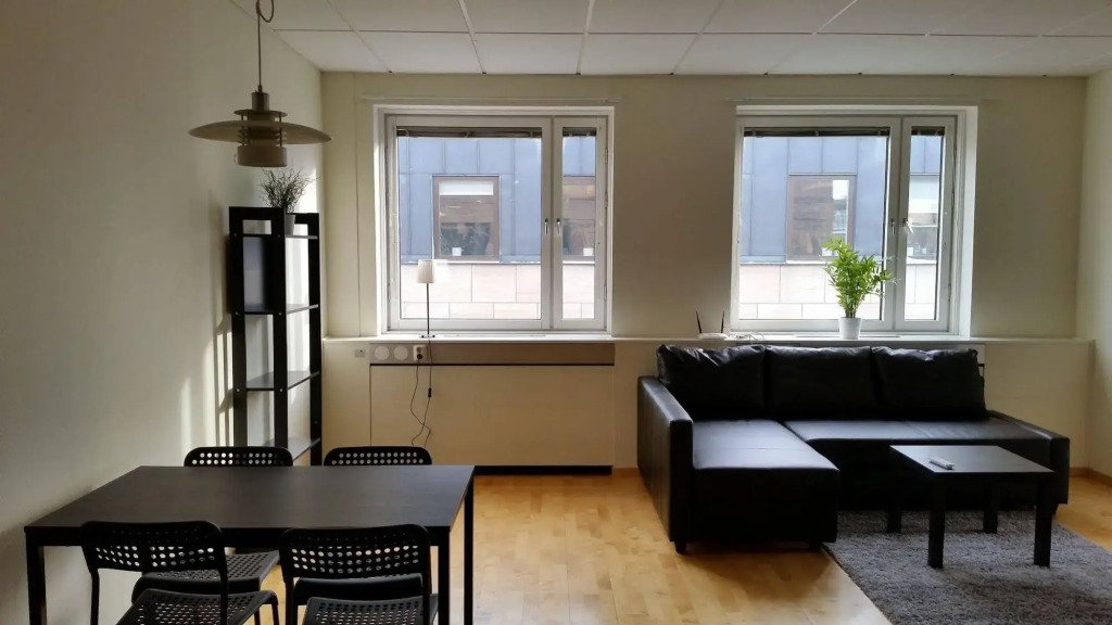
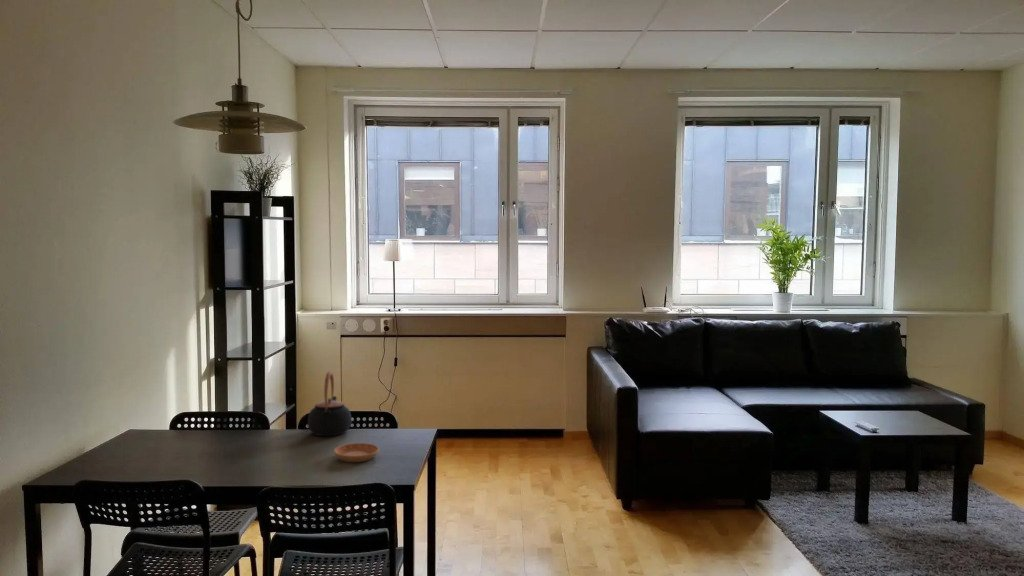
+ saucer (356, 453)
+ teapot (330, 400)
